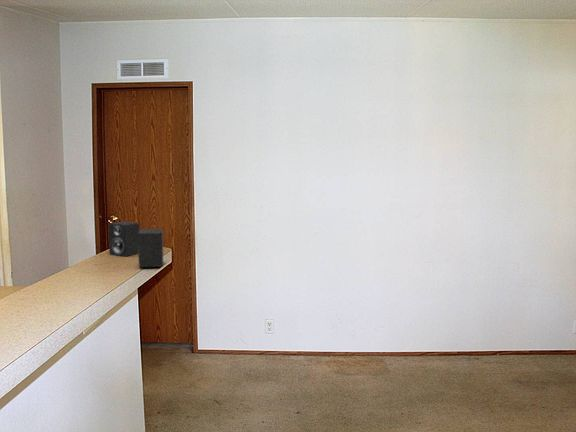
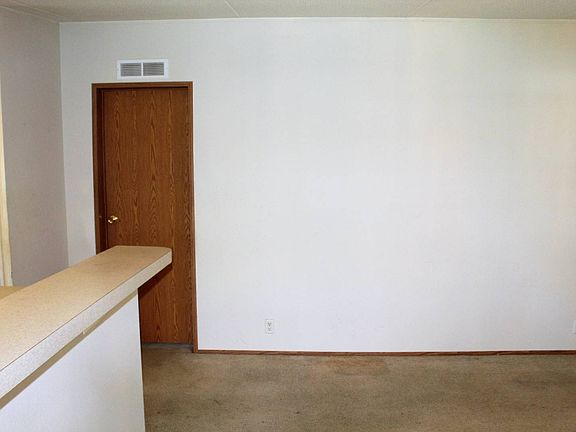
- speaker (137, 242)
